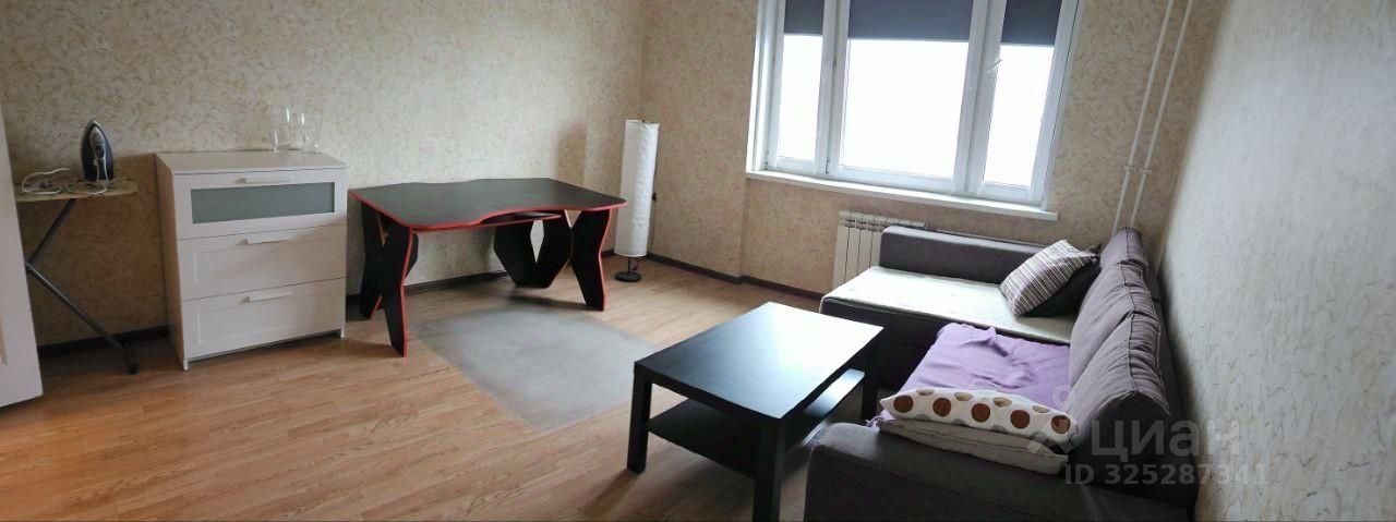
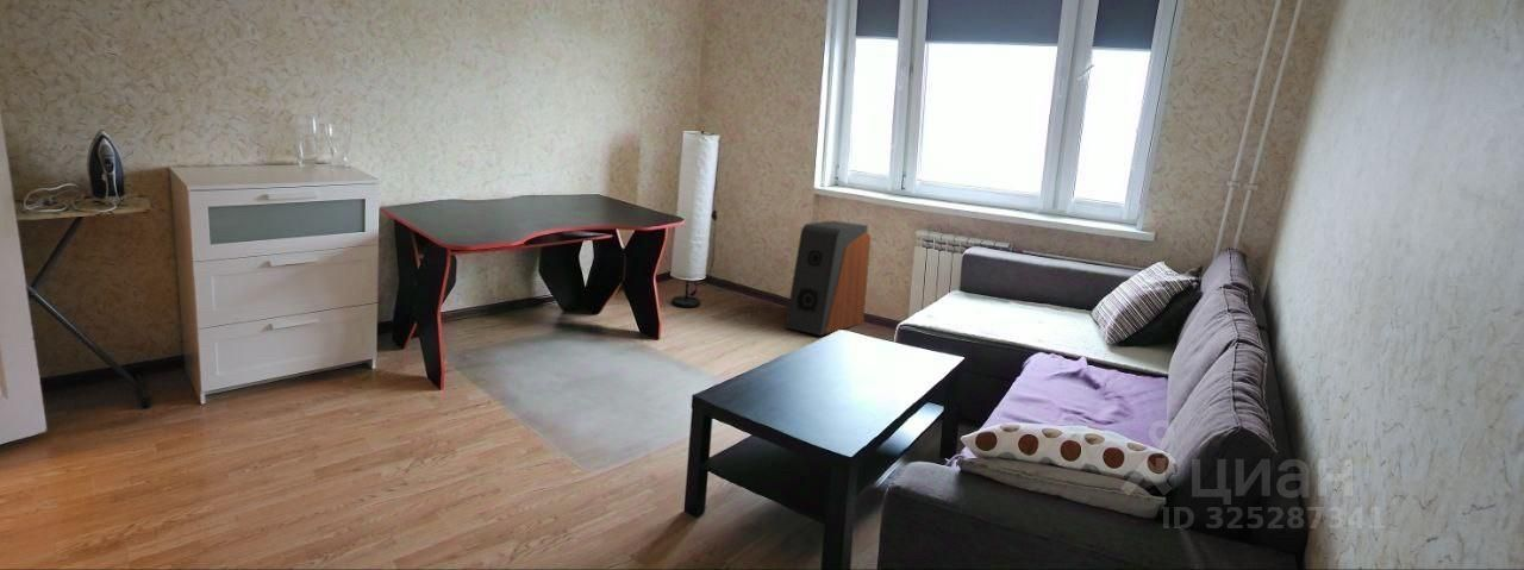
+ speaker (826, 275)
